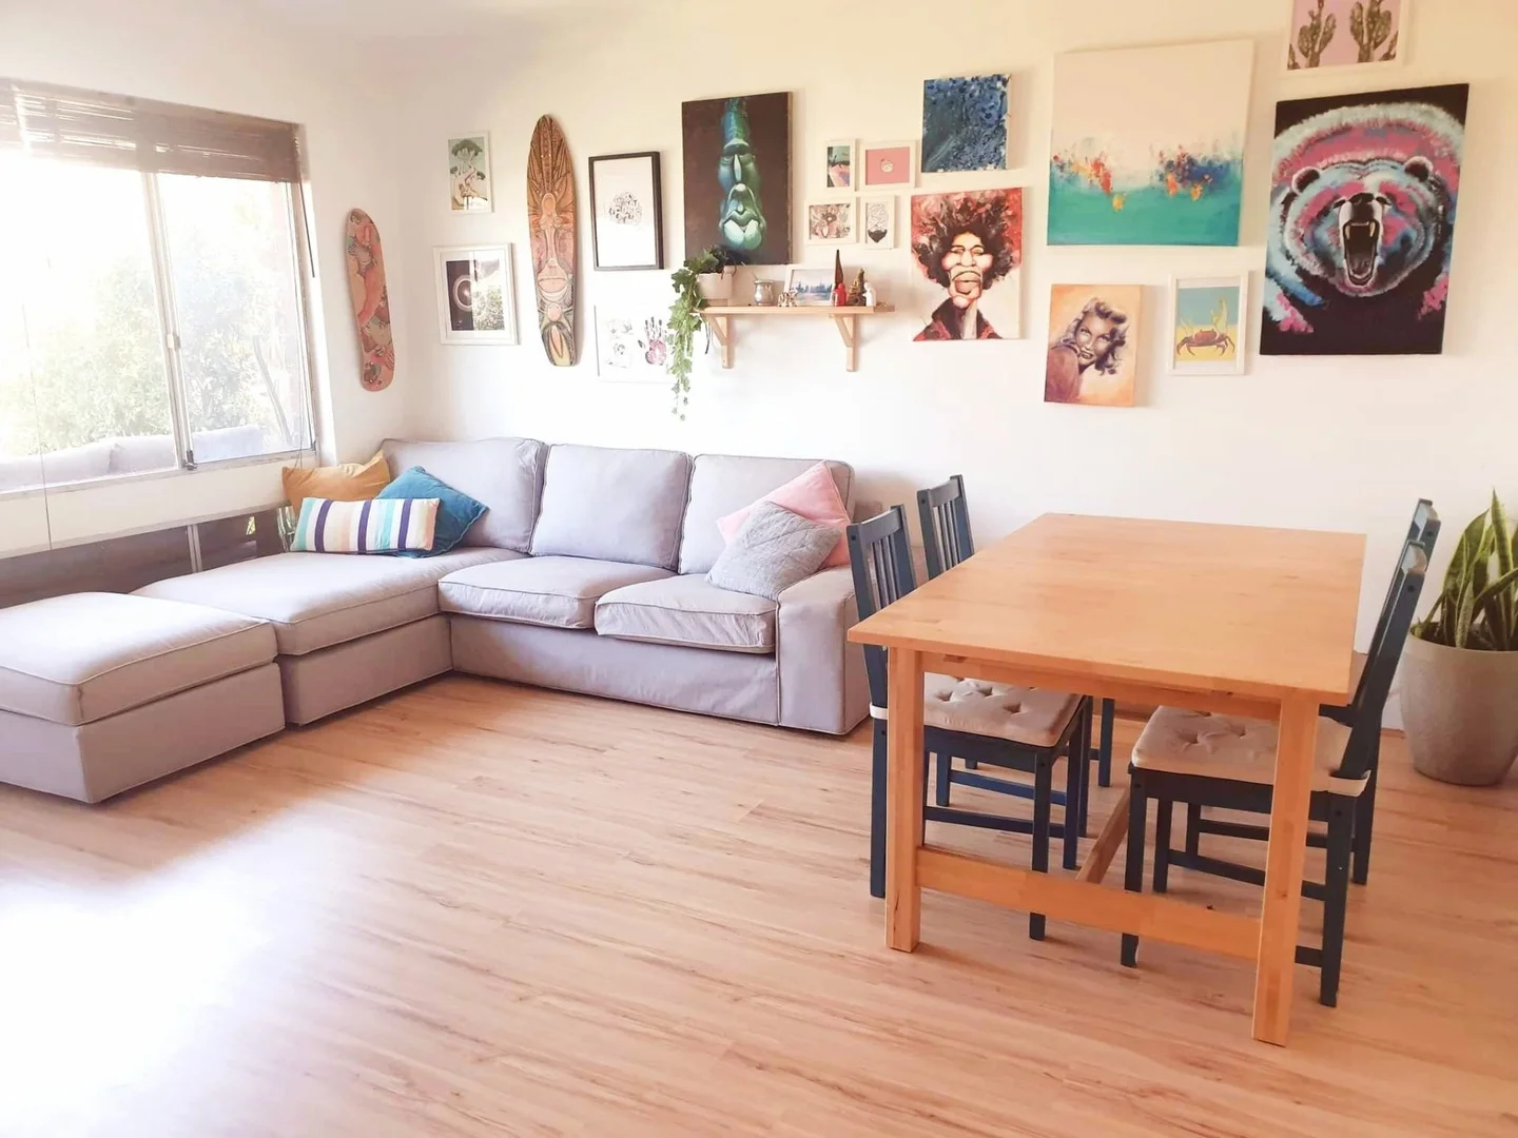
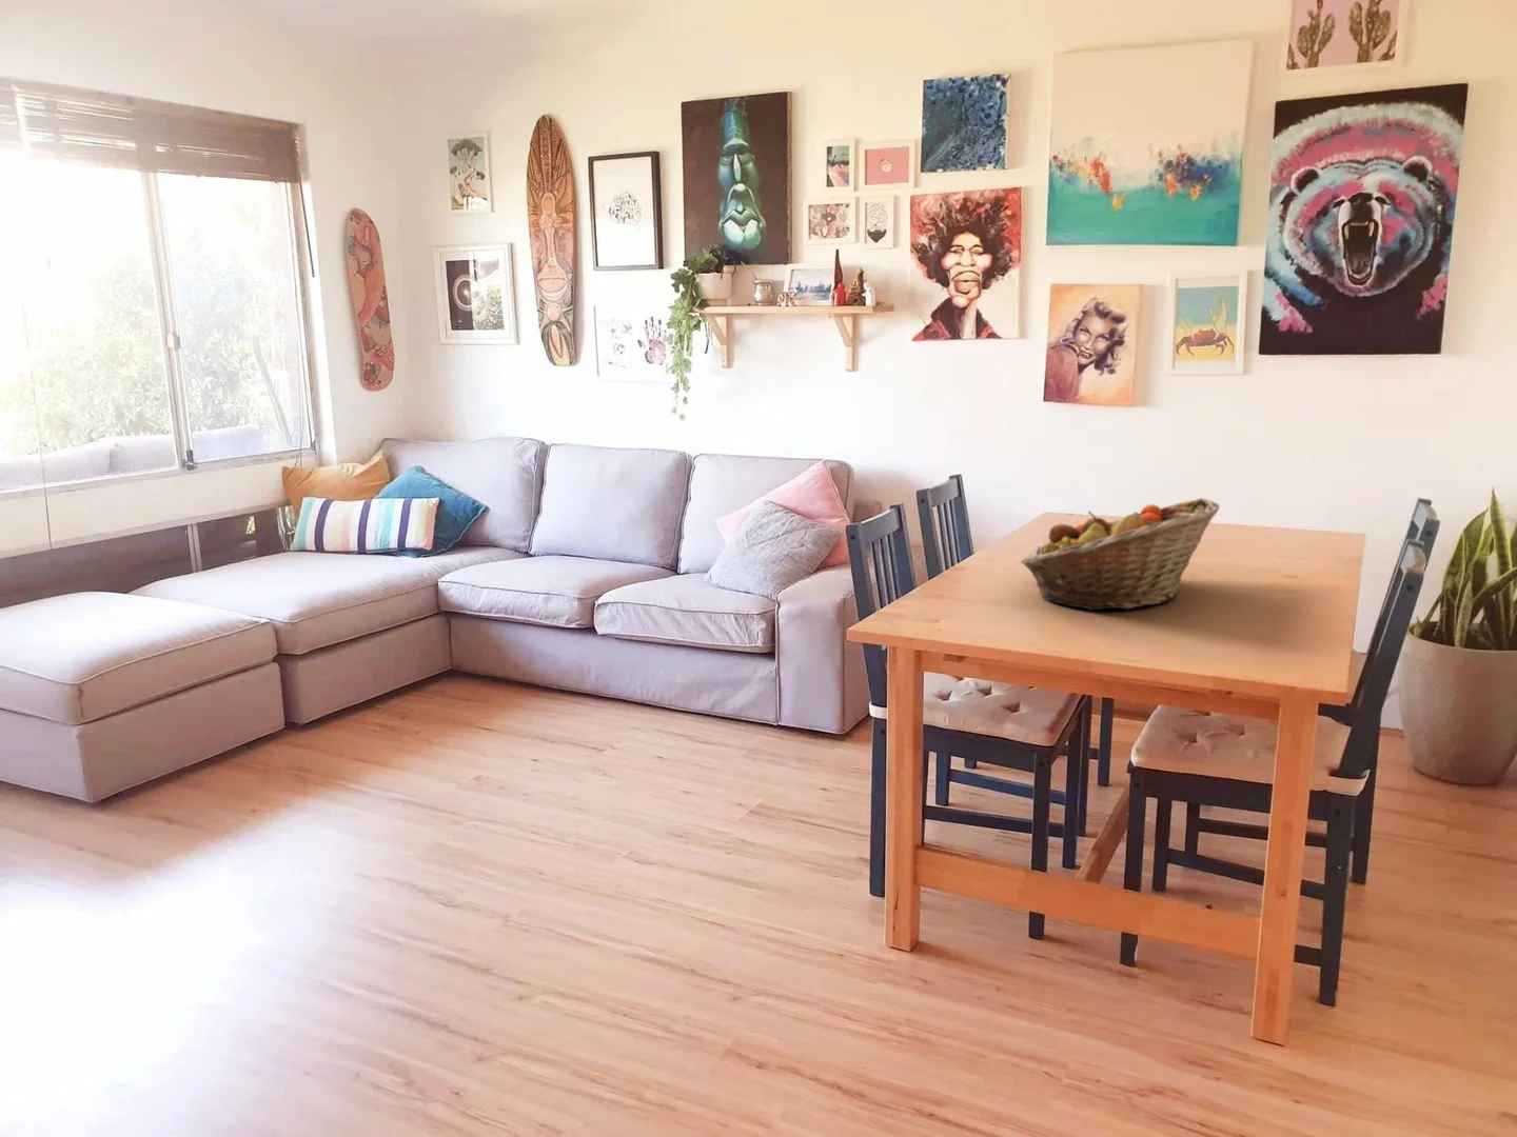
+ fruit basket (1119, 547)
